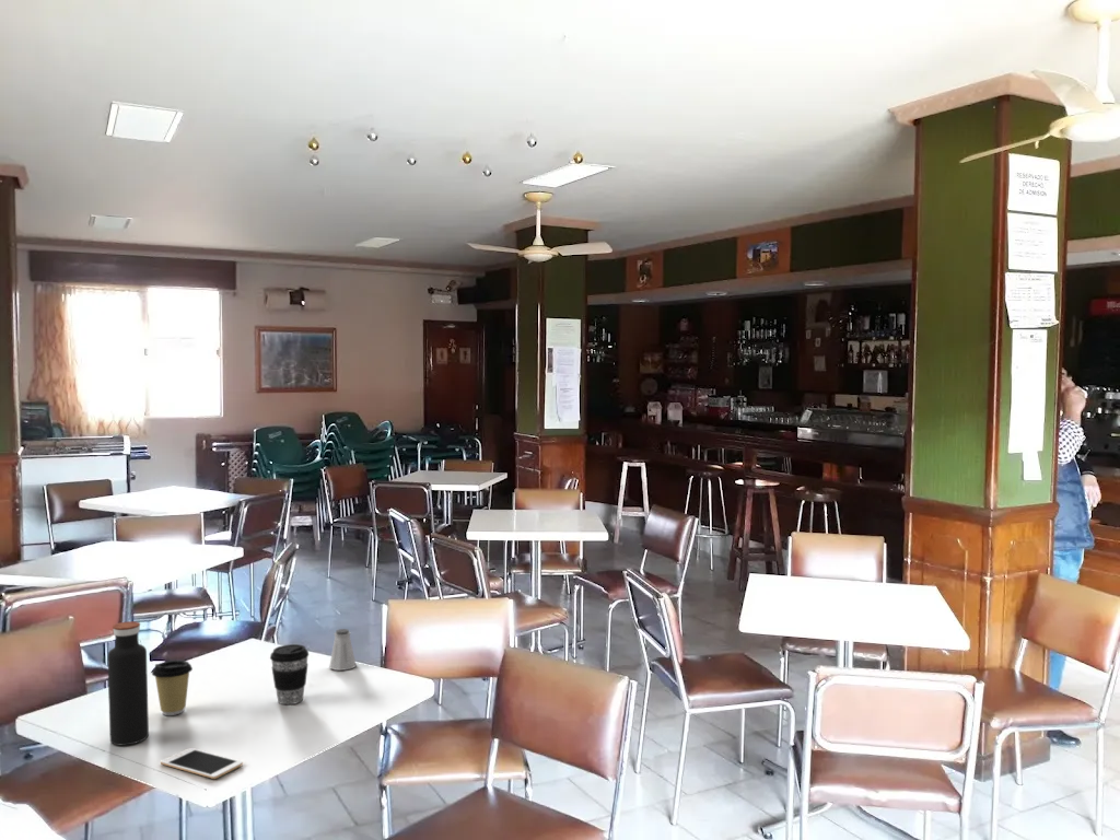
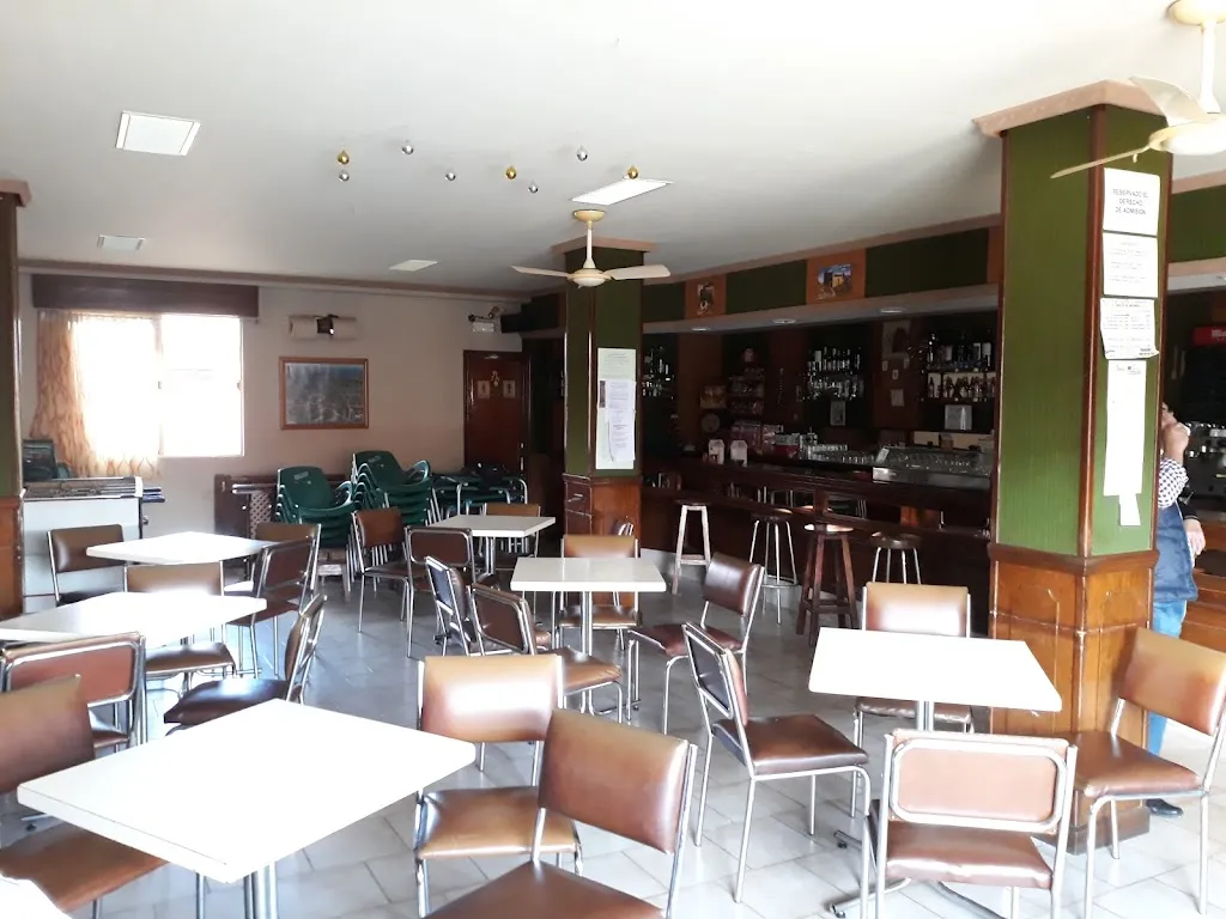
- coffee cup (172, 687)
- coffee cup (290, 674)
- cell phone (201, 762)
- saltshaker (342, 648)
- water bottle (128, 681)
